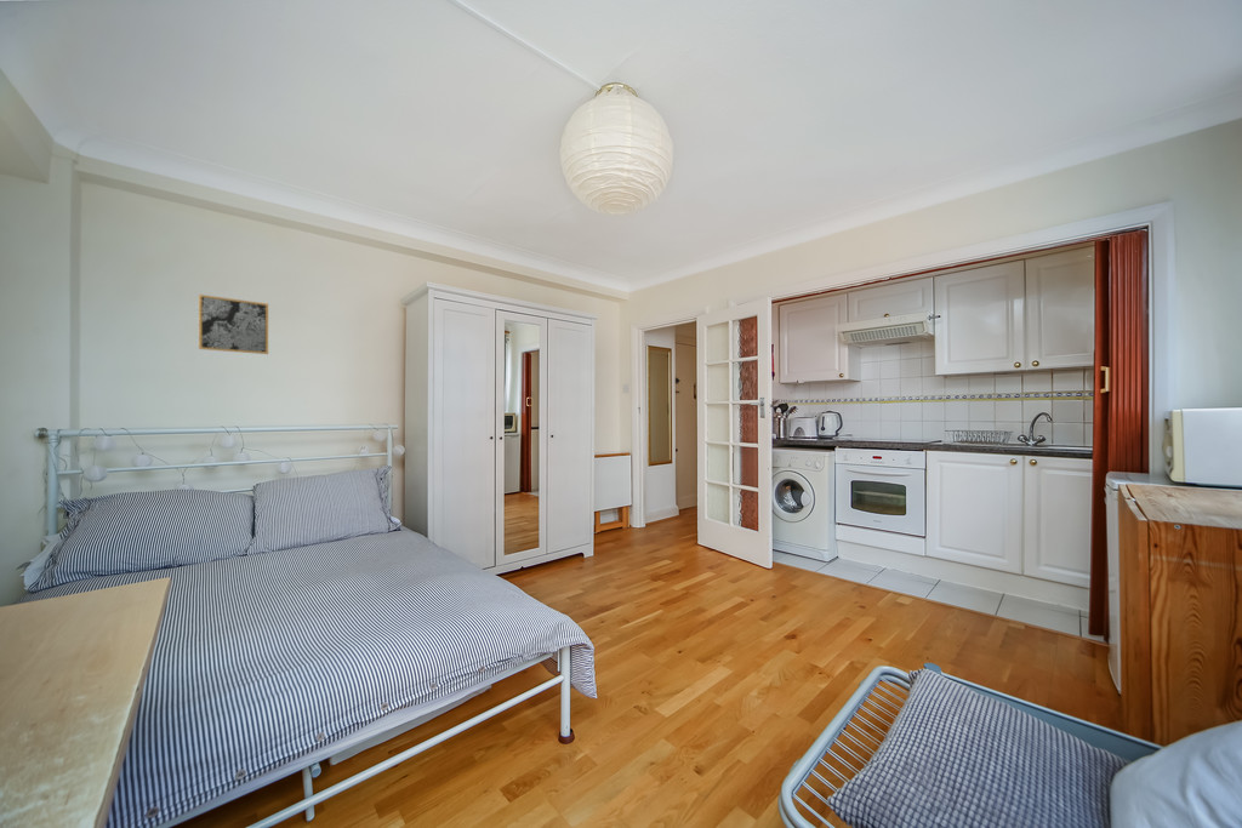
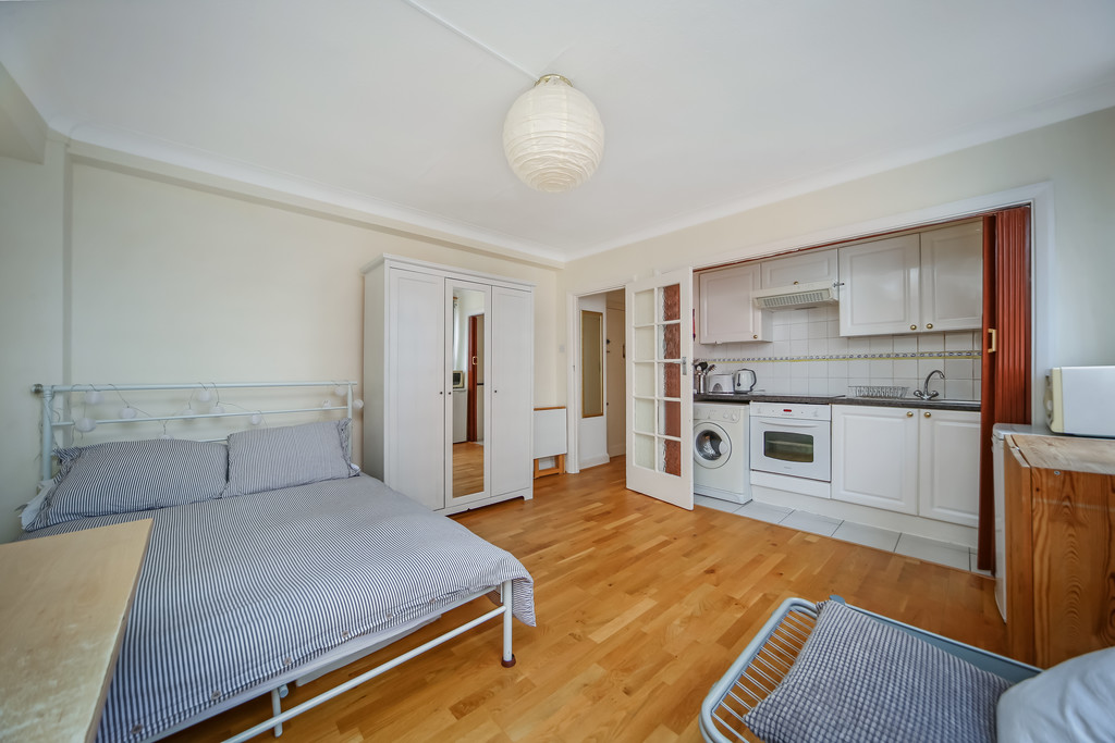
- wall art (234, 325)
